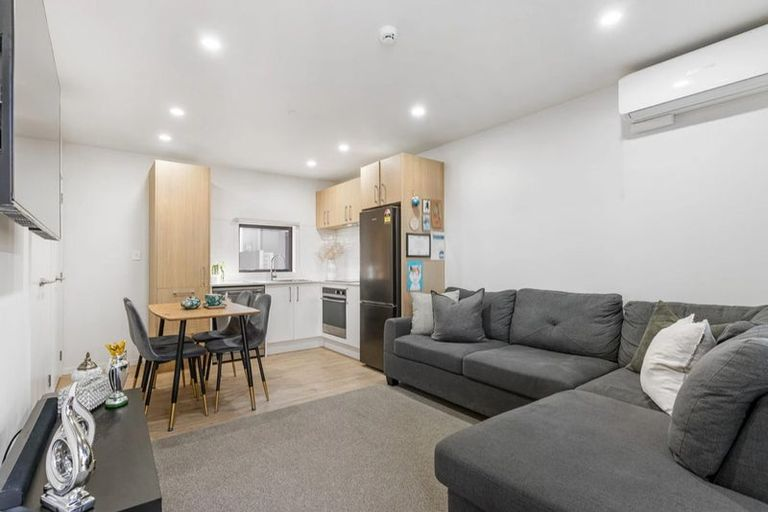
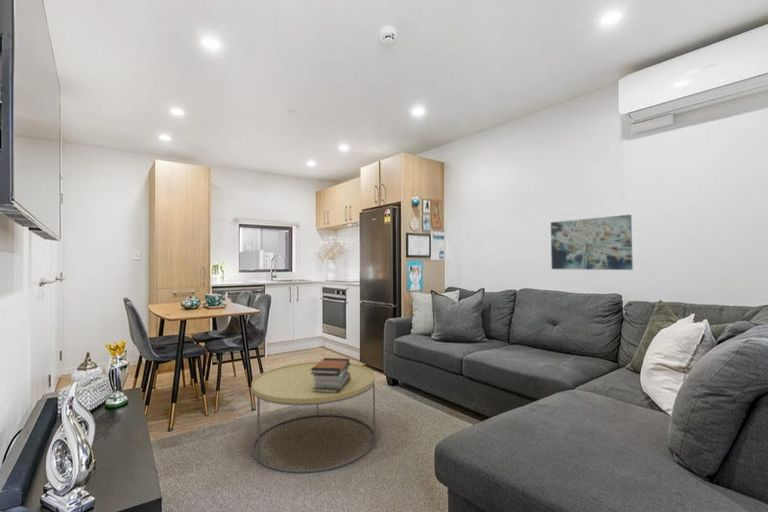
+ wall art (588, 244)
+ coffee table (317, 408)
+ book stack (331, 373)
